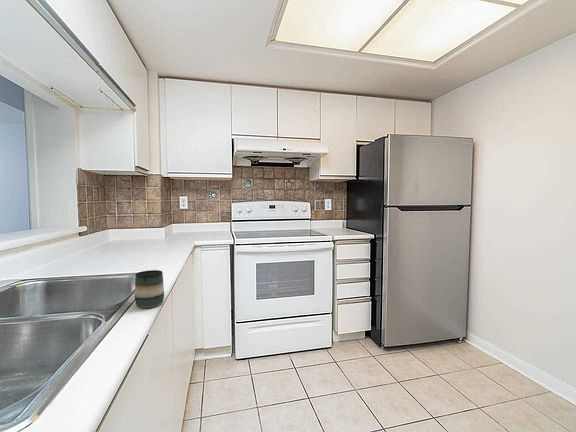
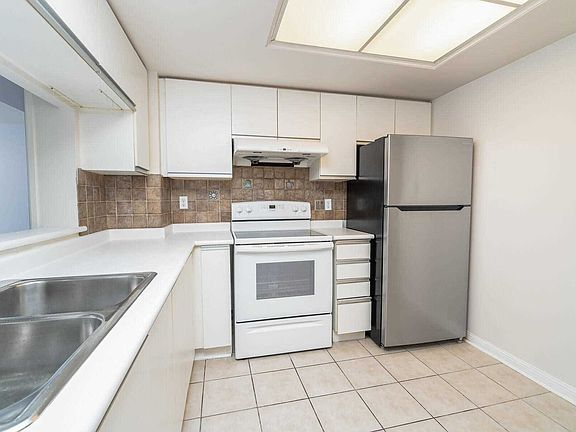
- mug (151, 286)
